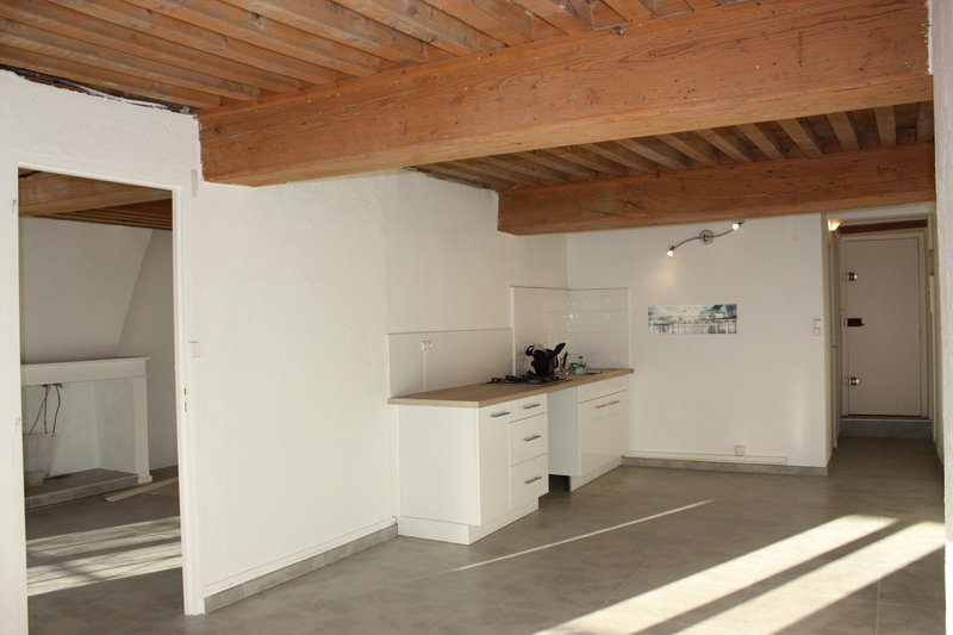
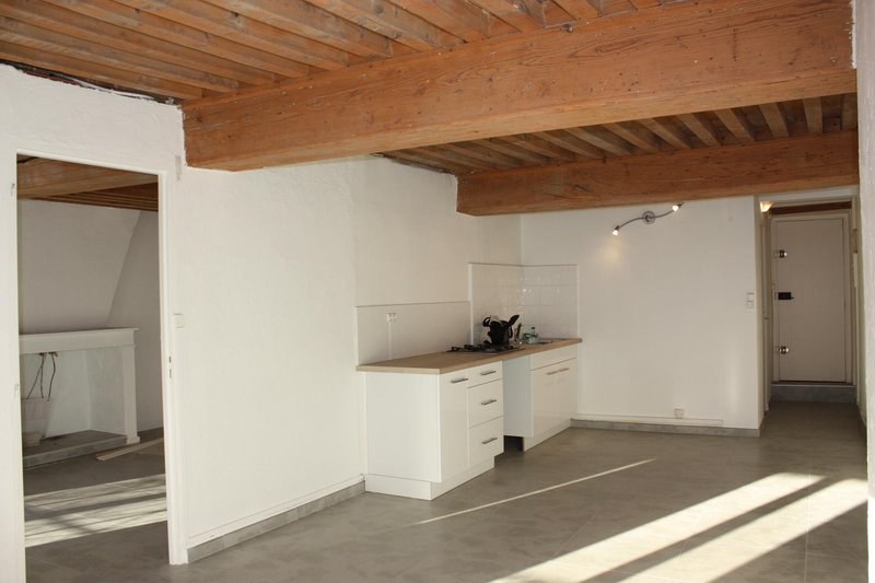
- wall art (691, 319)
